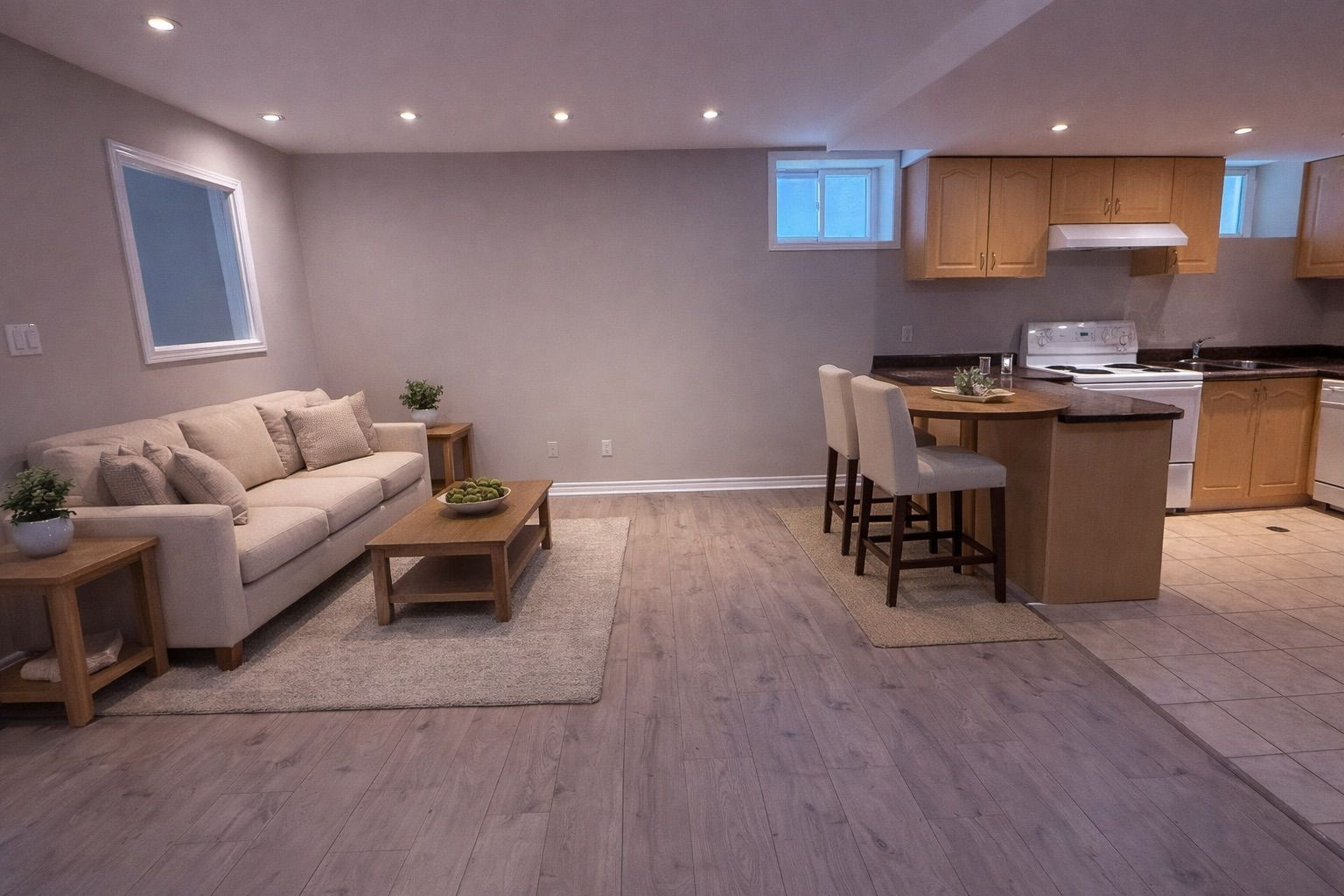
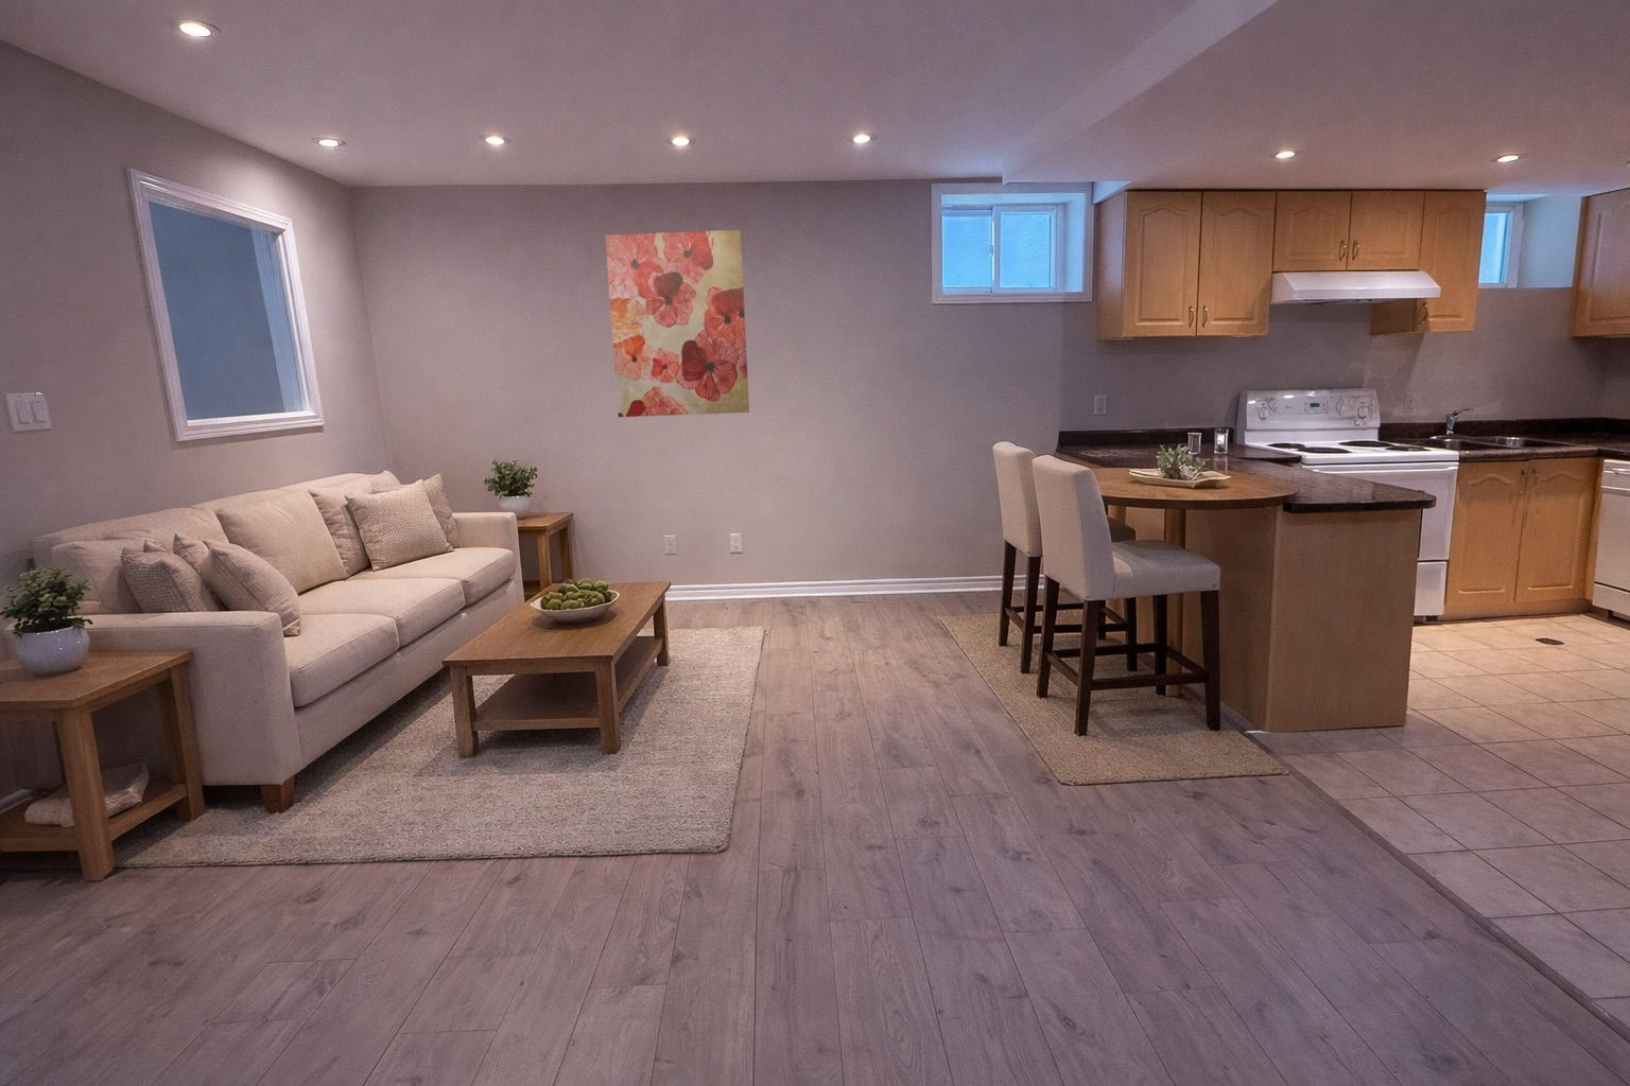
+ wall art (678, 325)
